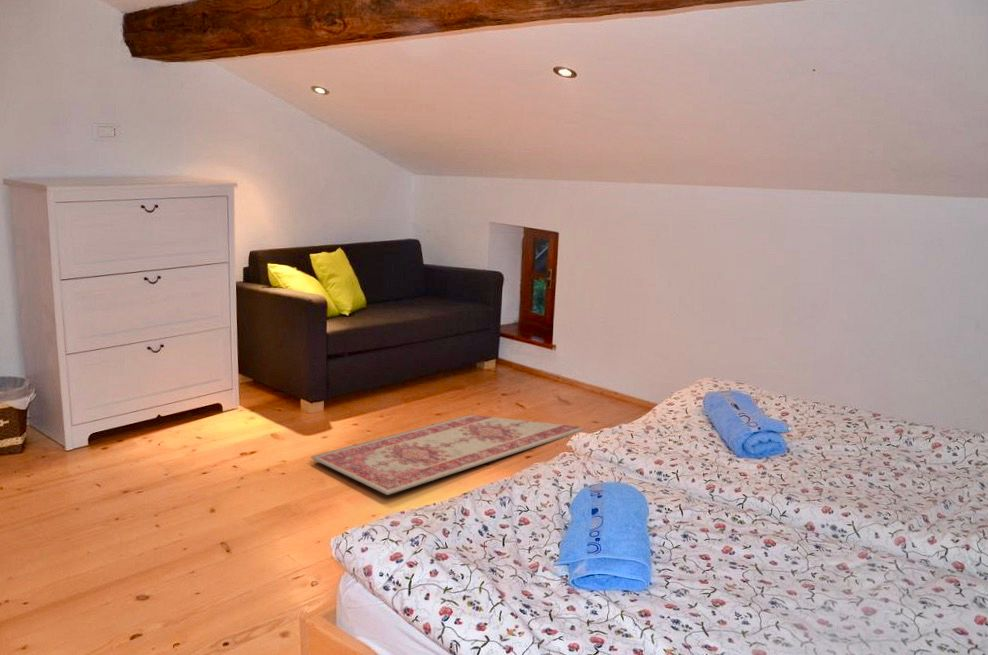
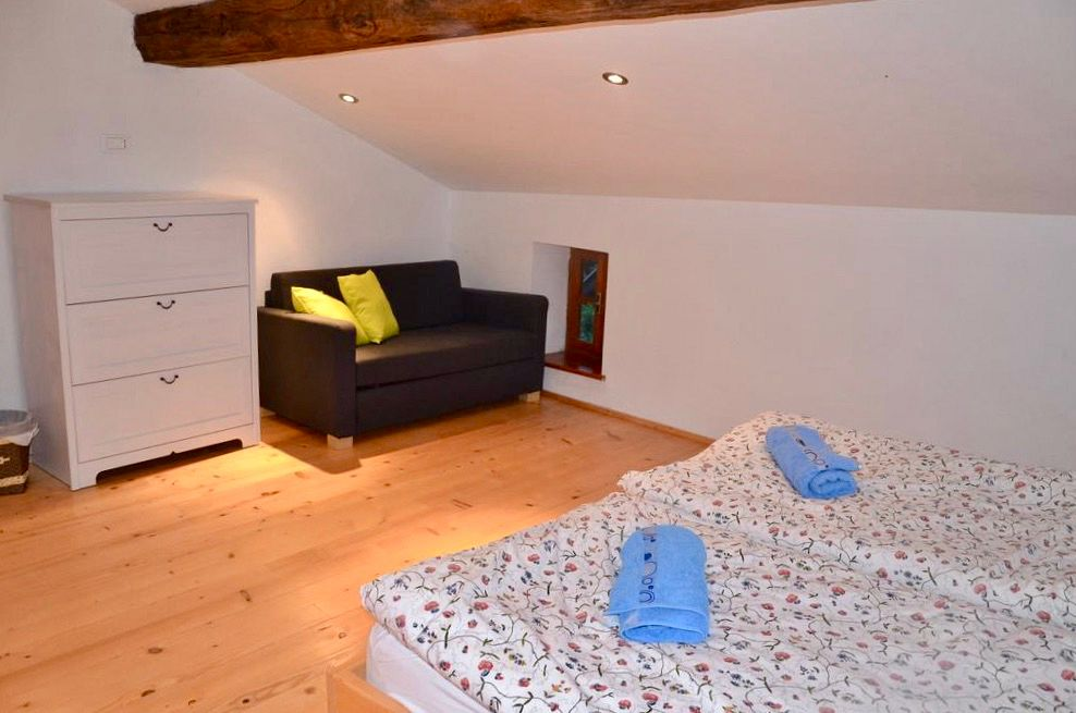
- rug (491, 432)
